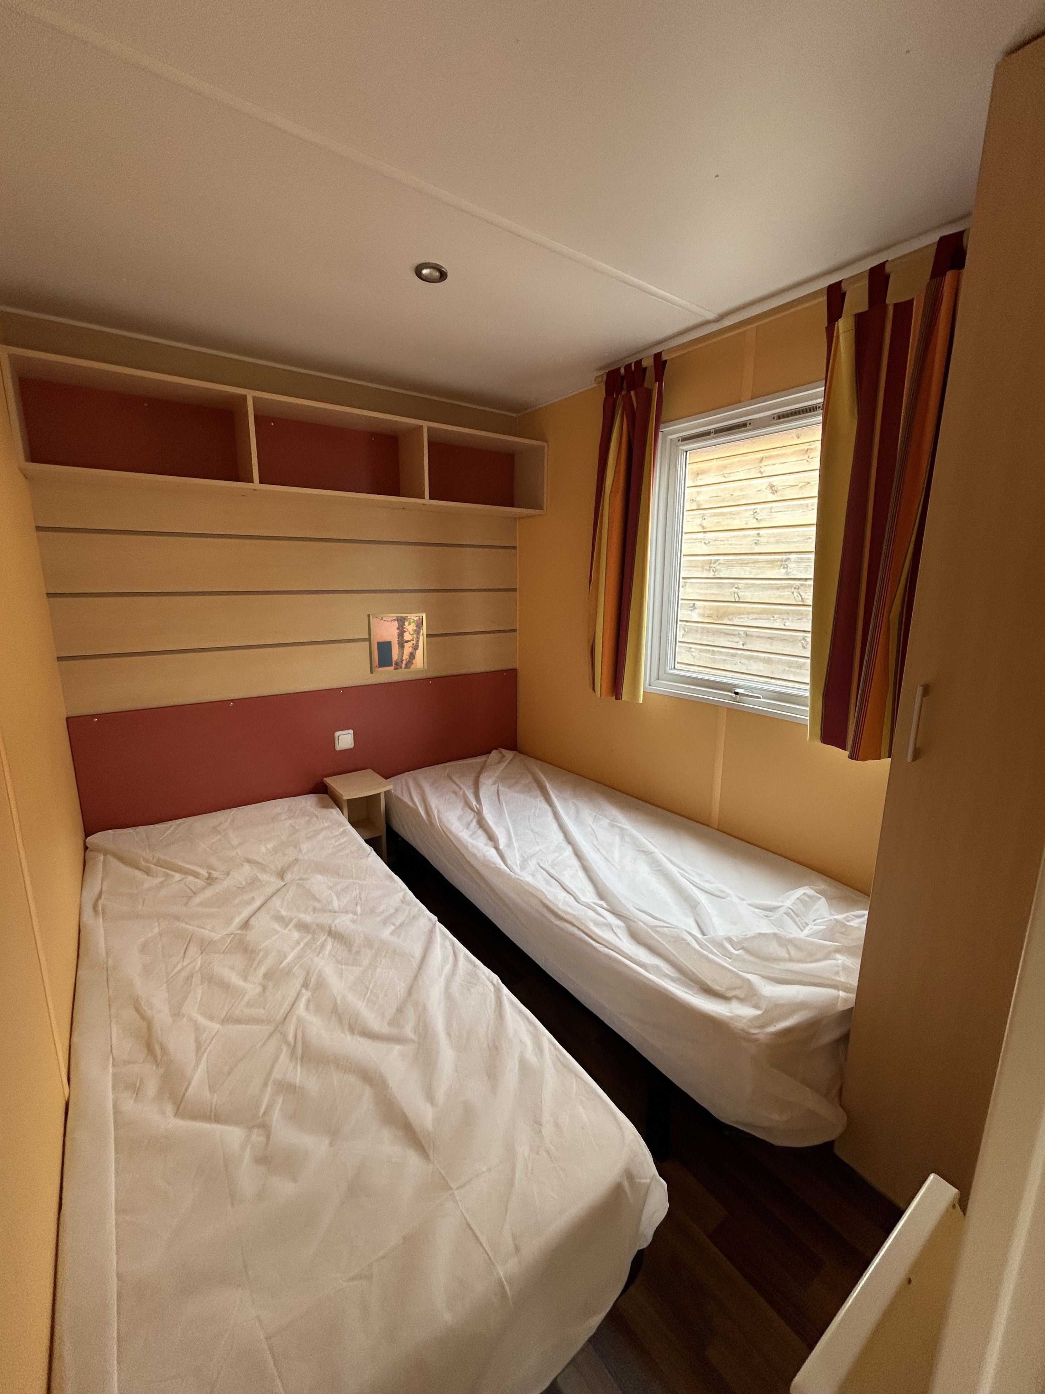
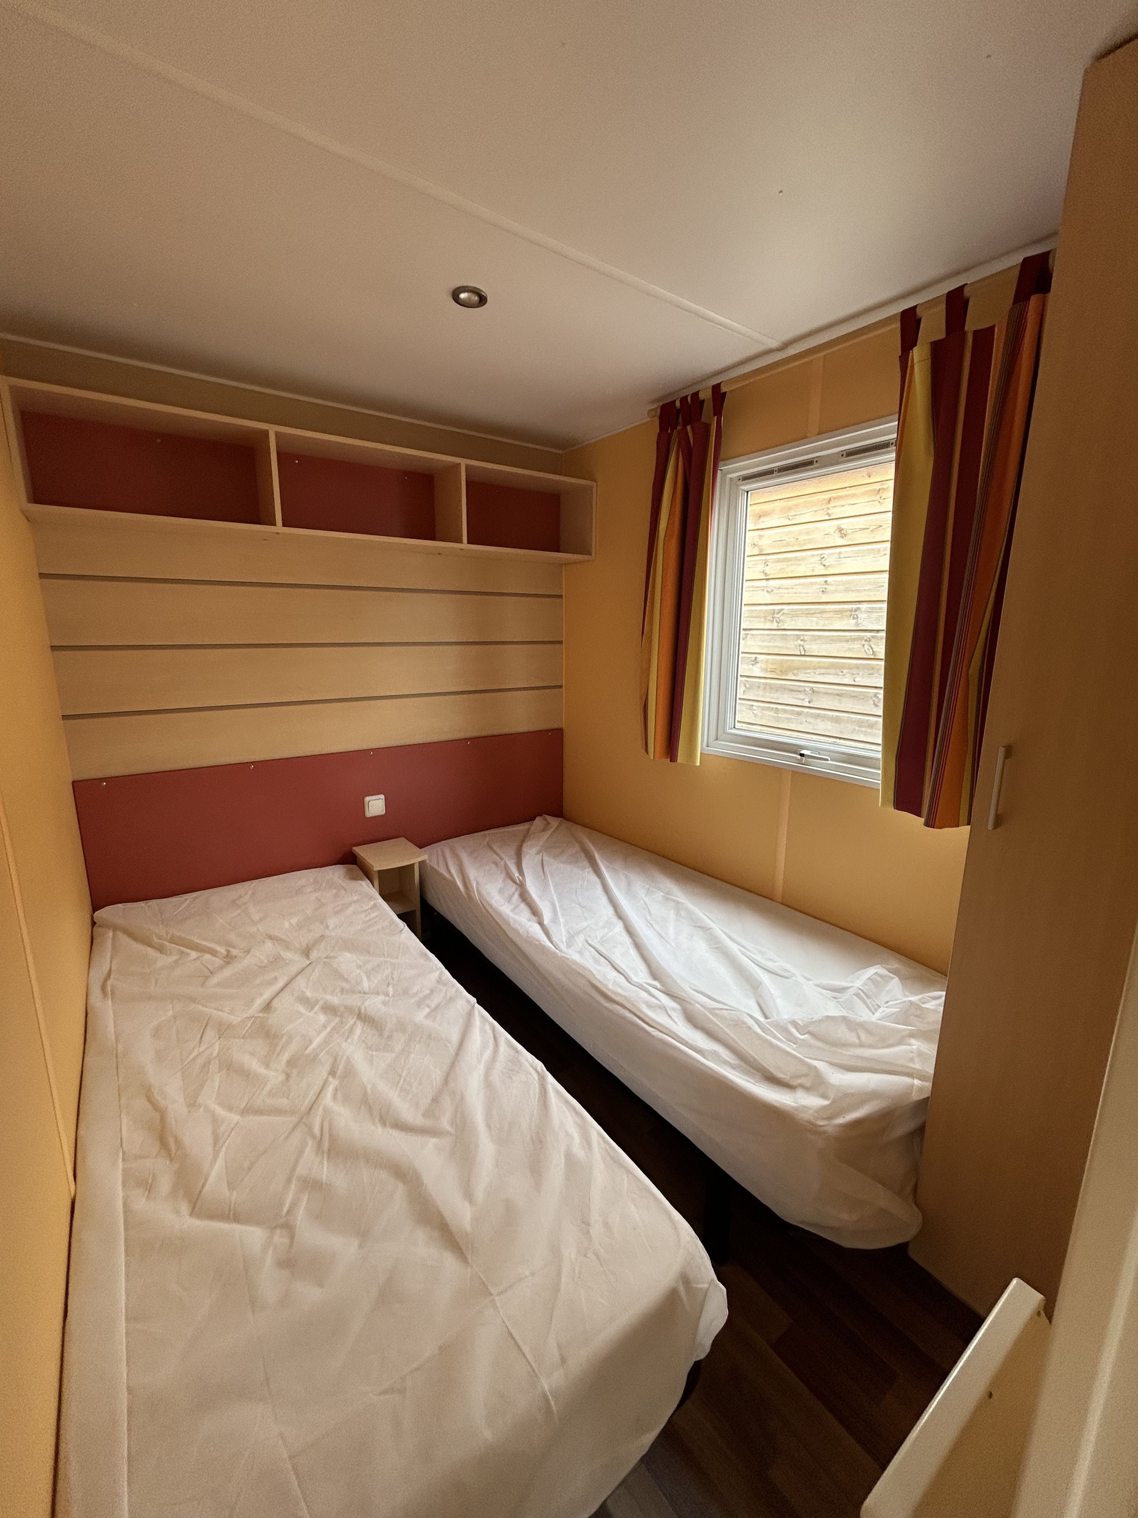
- wall art (398, 643)
